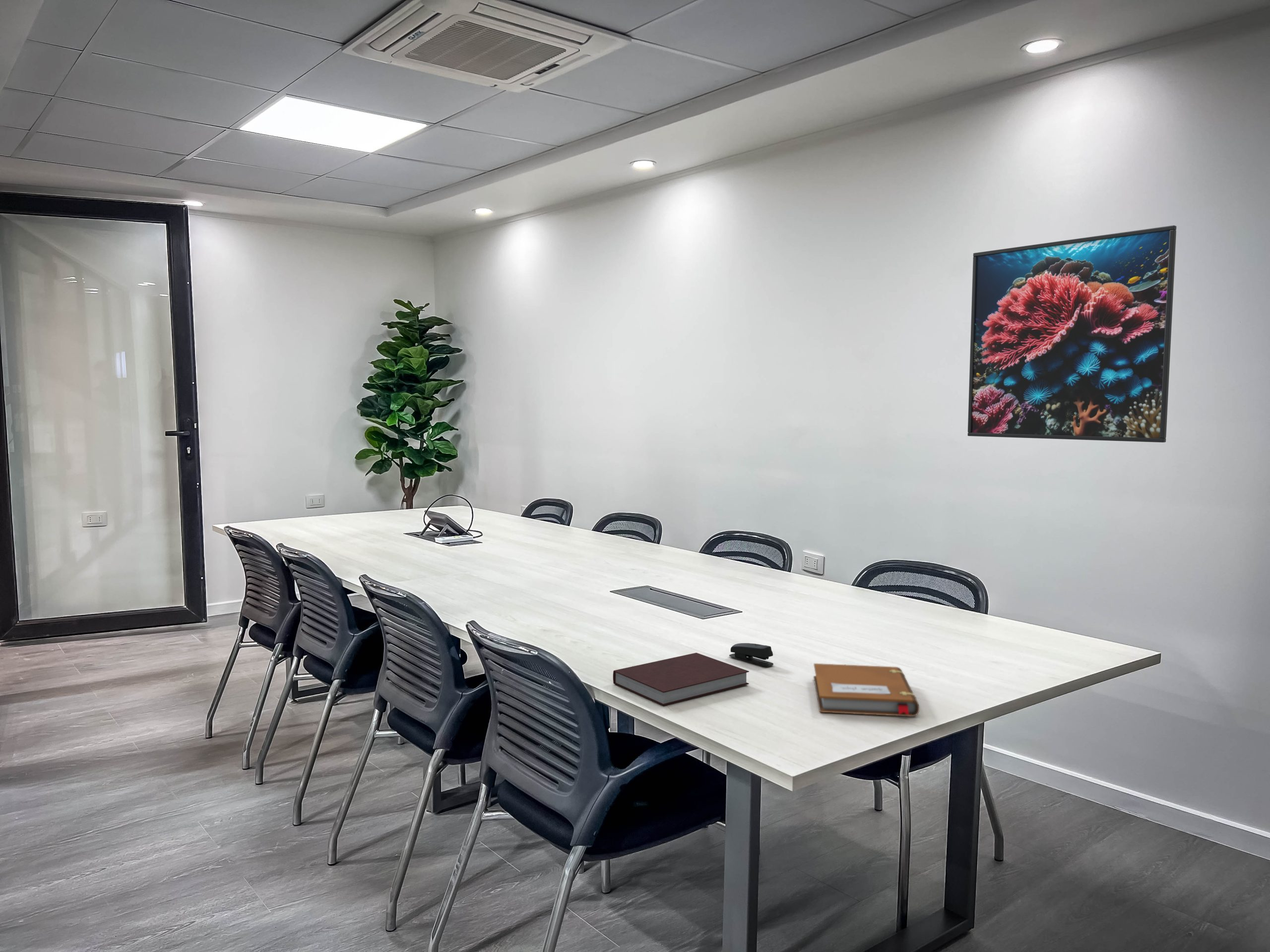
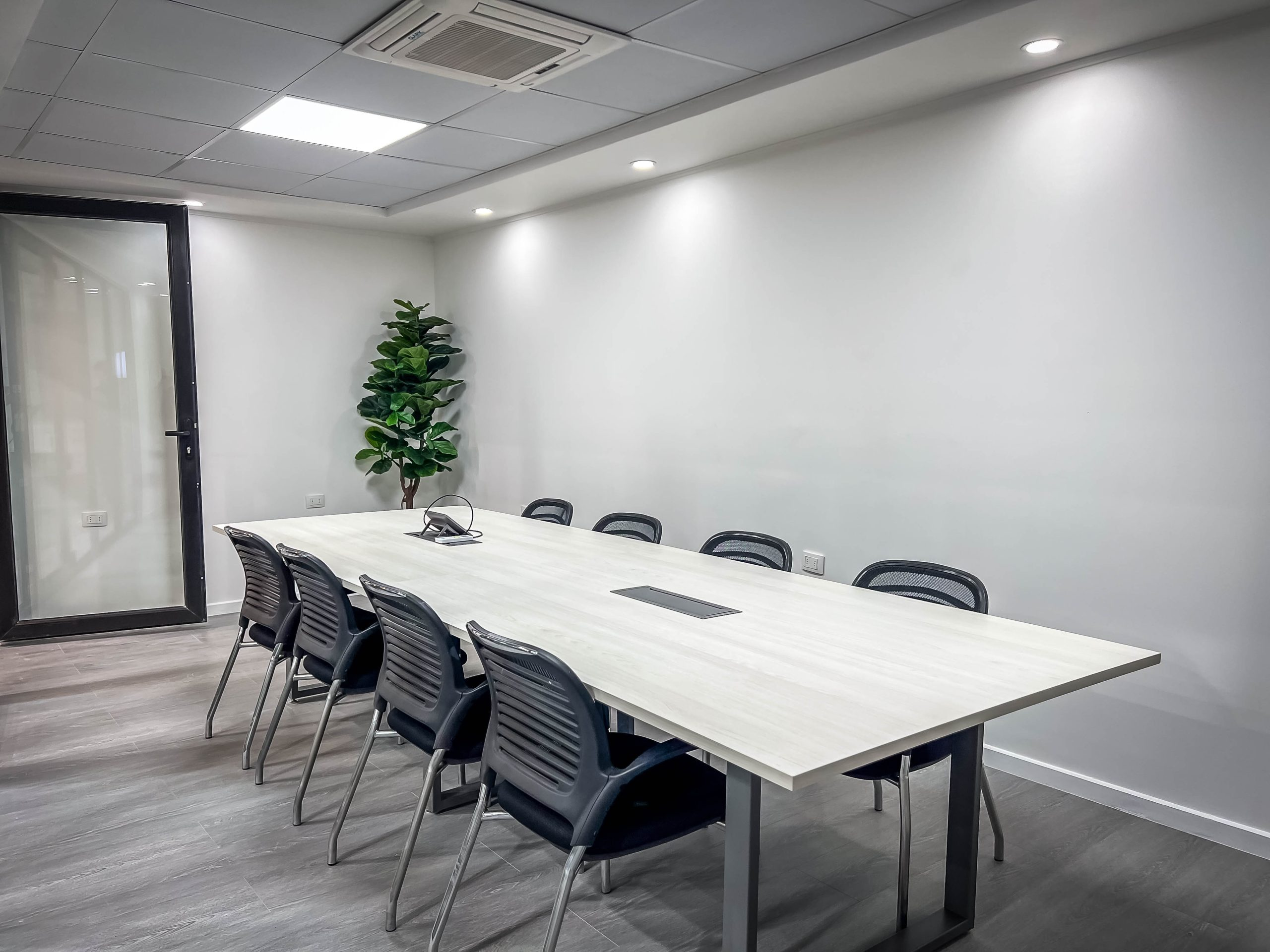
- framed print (1062, 341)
- stapler (751, 651)
- notebook (863, 689)
- notebook (681, 677)
